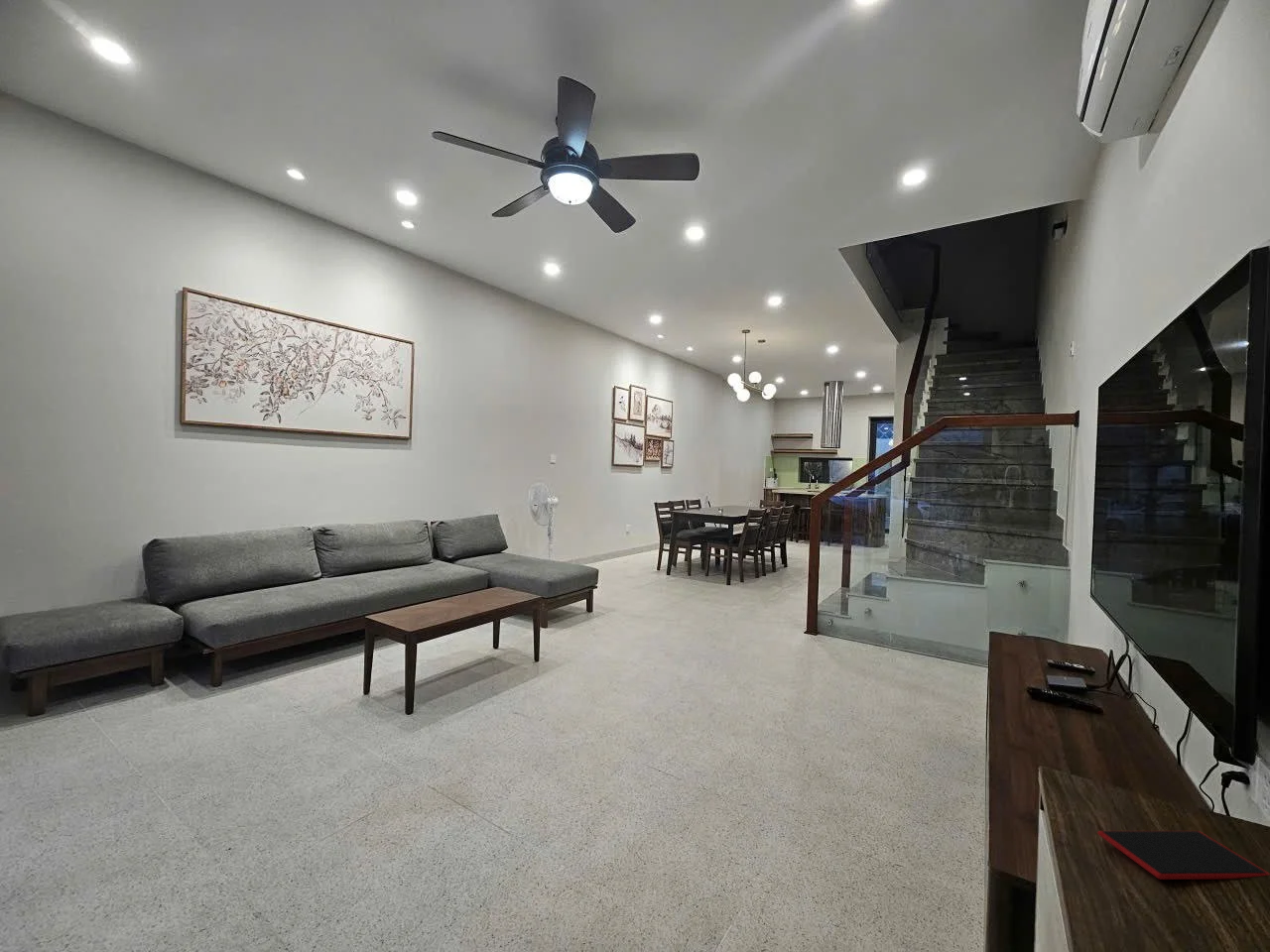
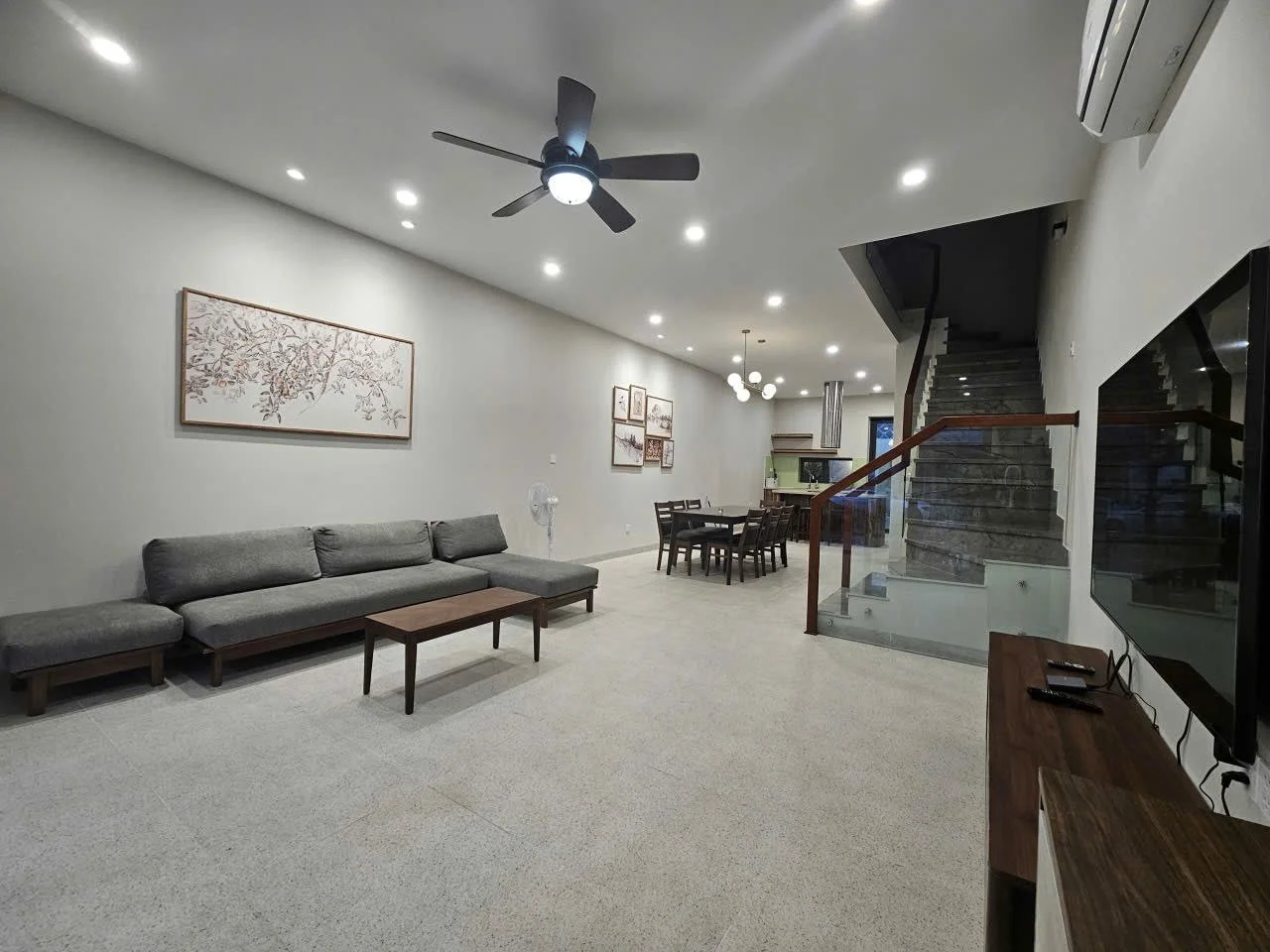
- smartphone (1180, 853)
